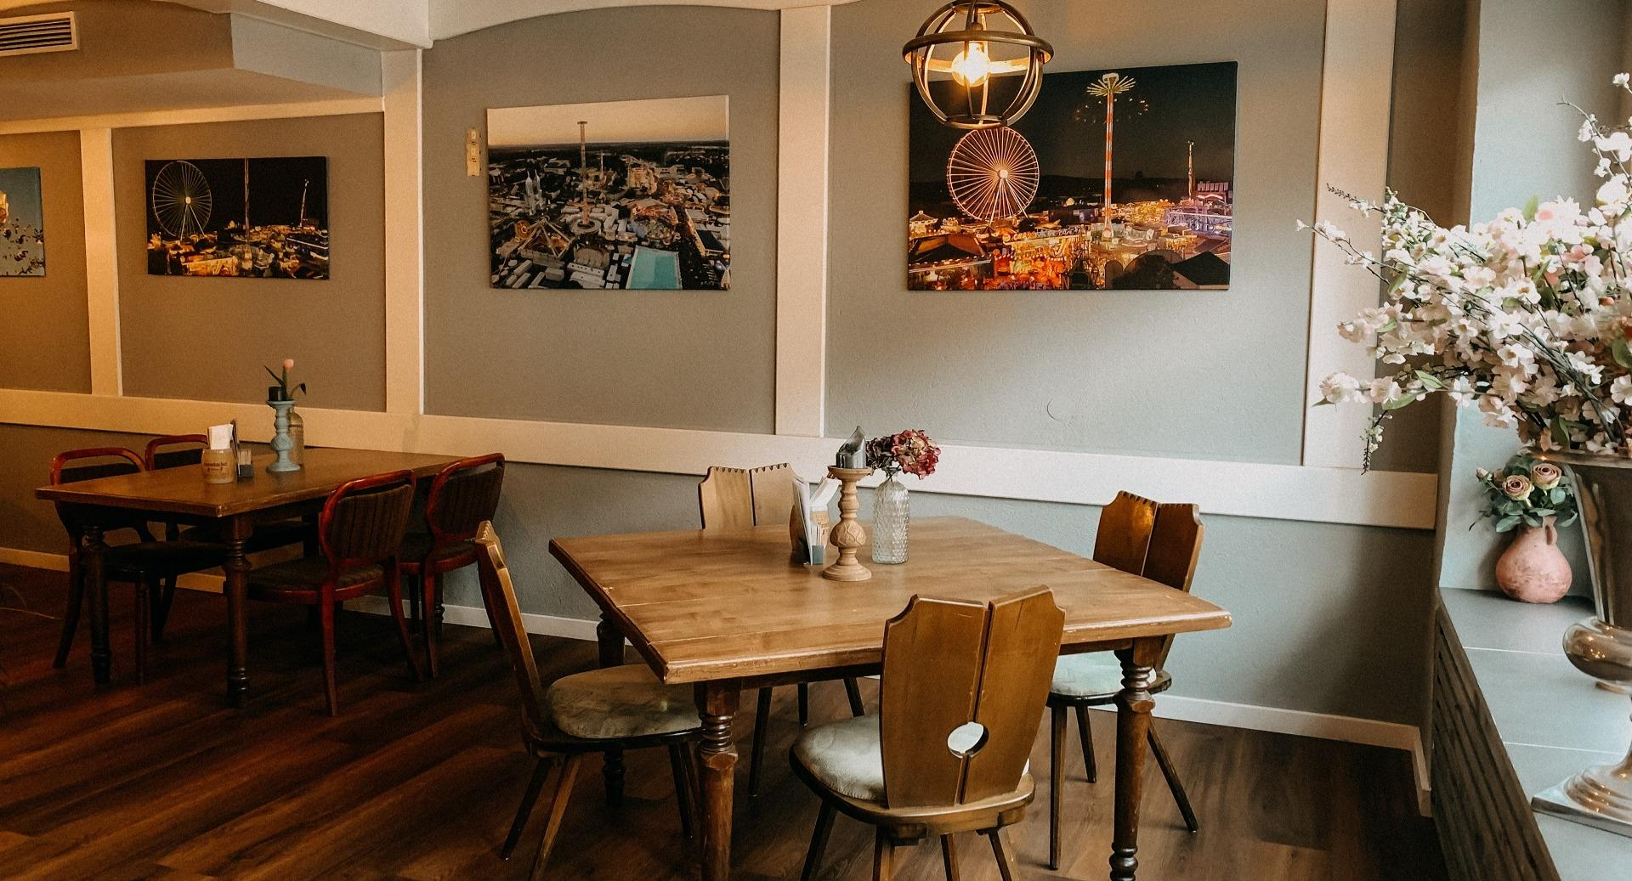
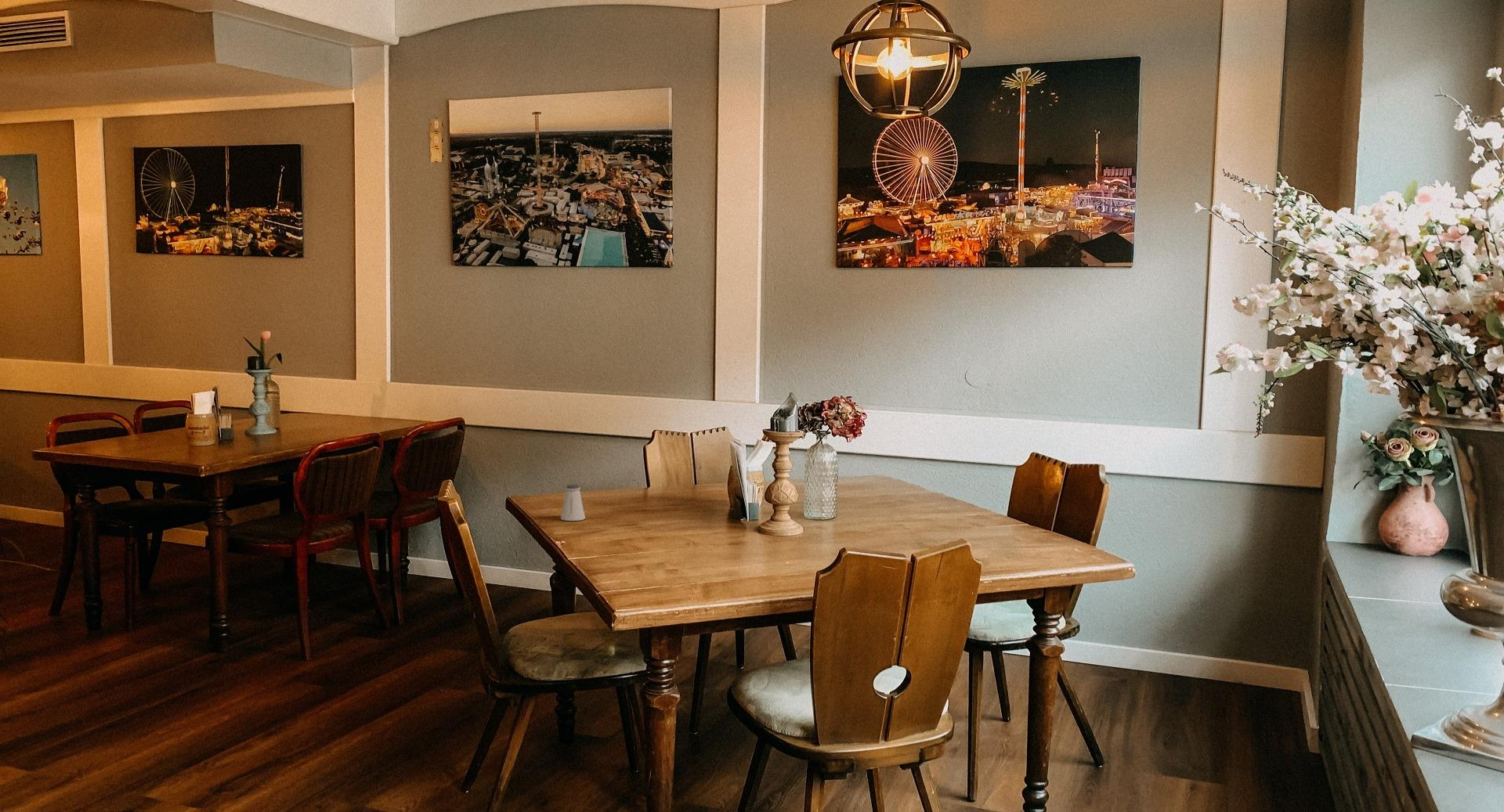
+ saltshaker (573, 501)
